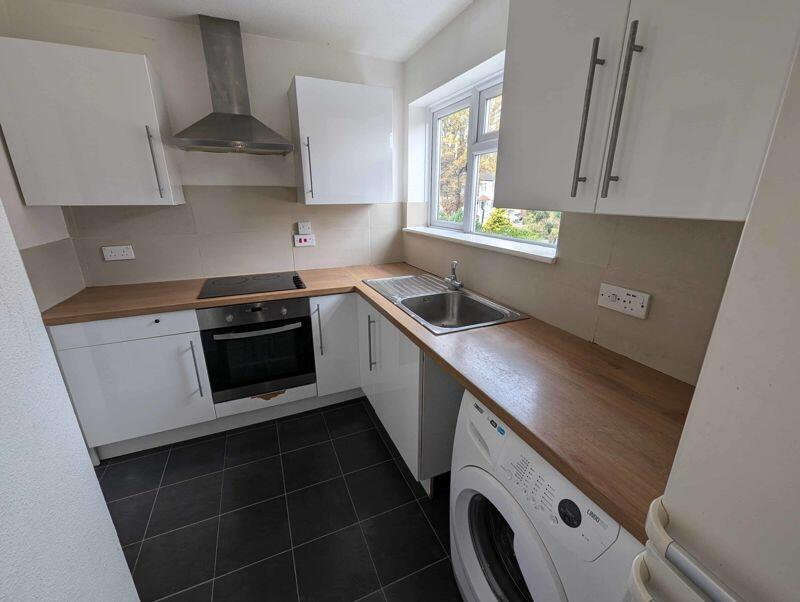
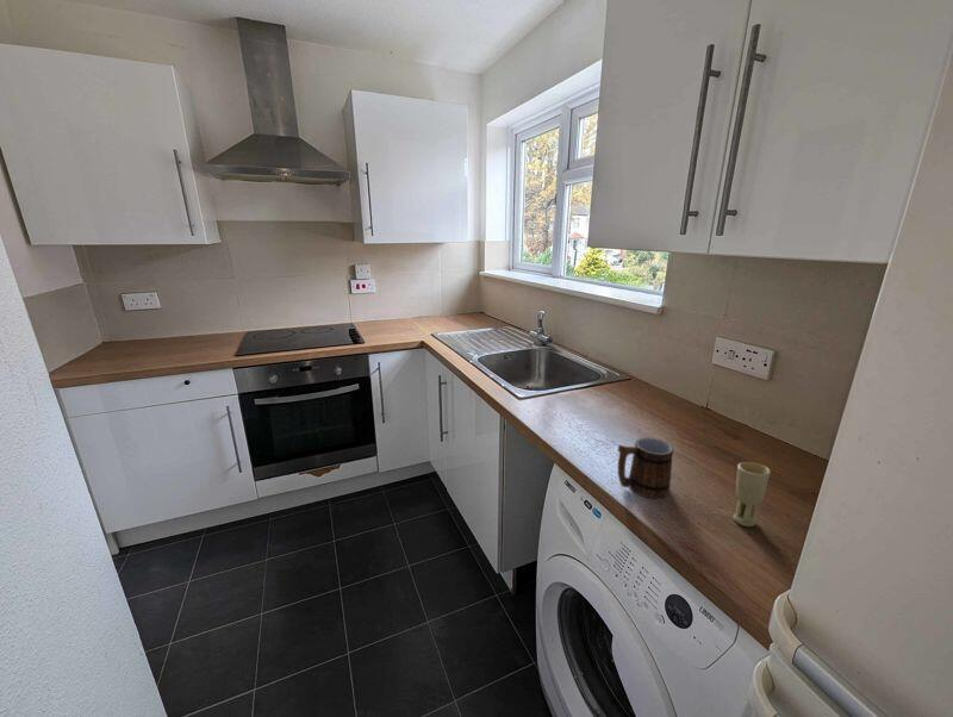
+ cup (747, 494)
+ mug (643, 465)
